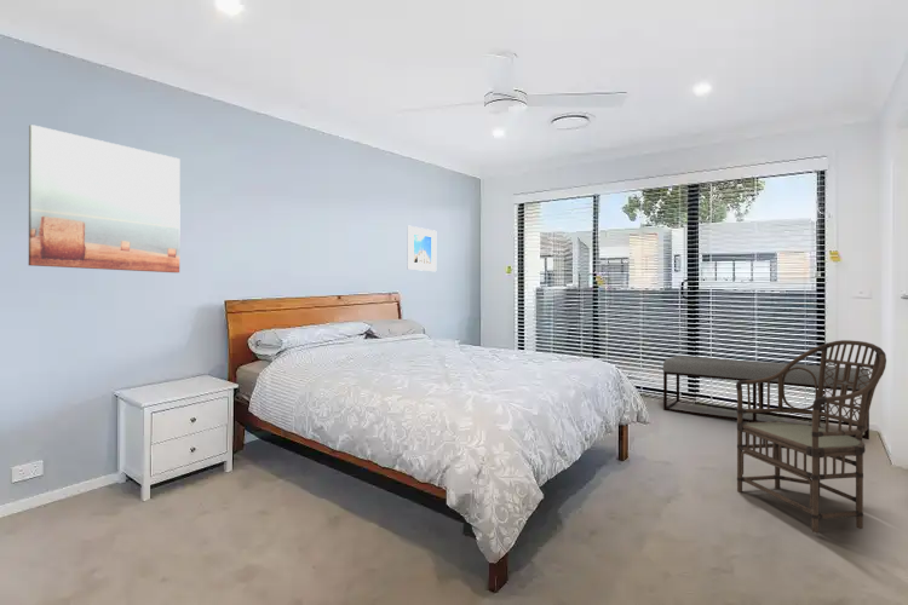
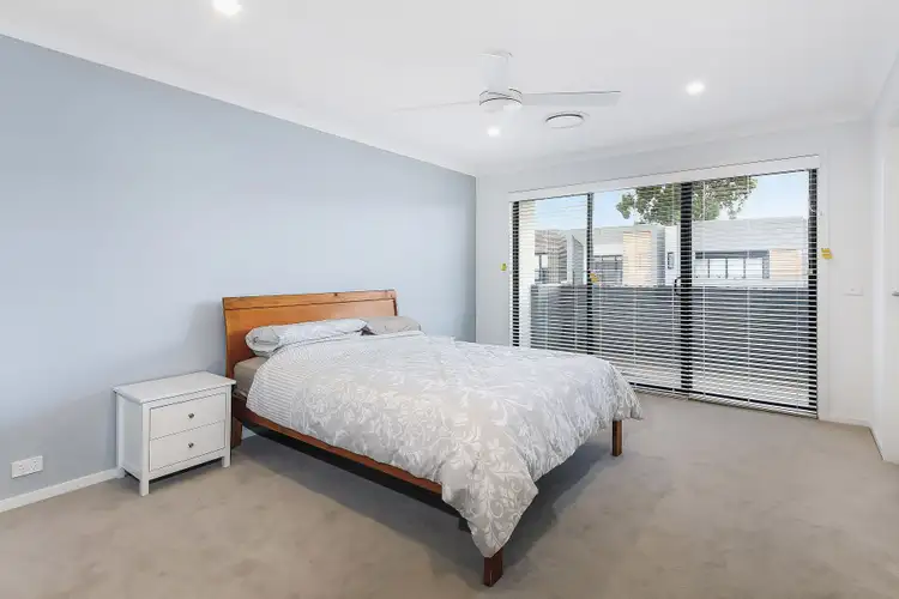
- armchair (814, 424)
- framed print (421, 249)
- bench (755, 391)
- wall art (111, 206)
